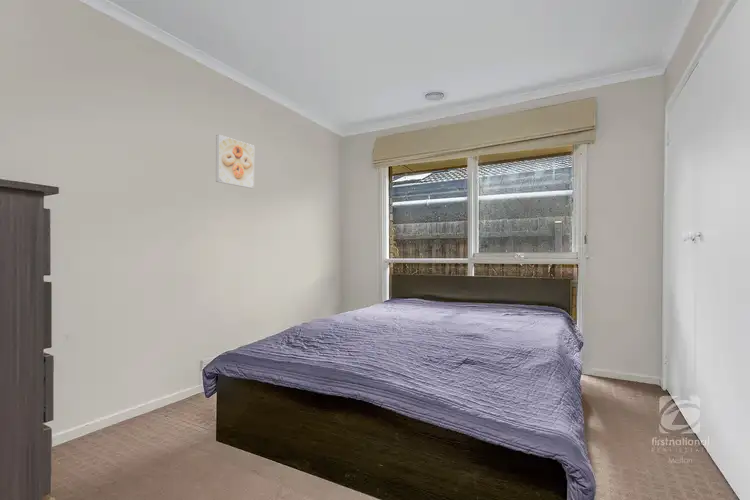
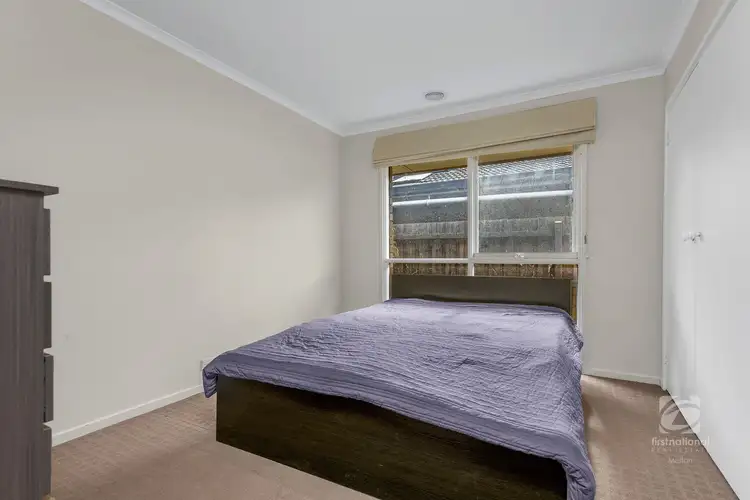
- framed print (235, 162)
